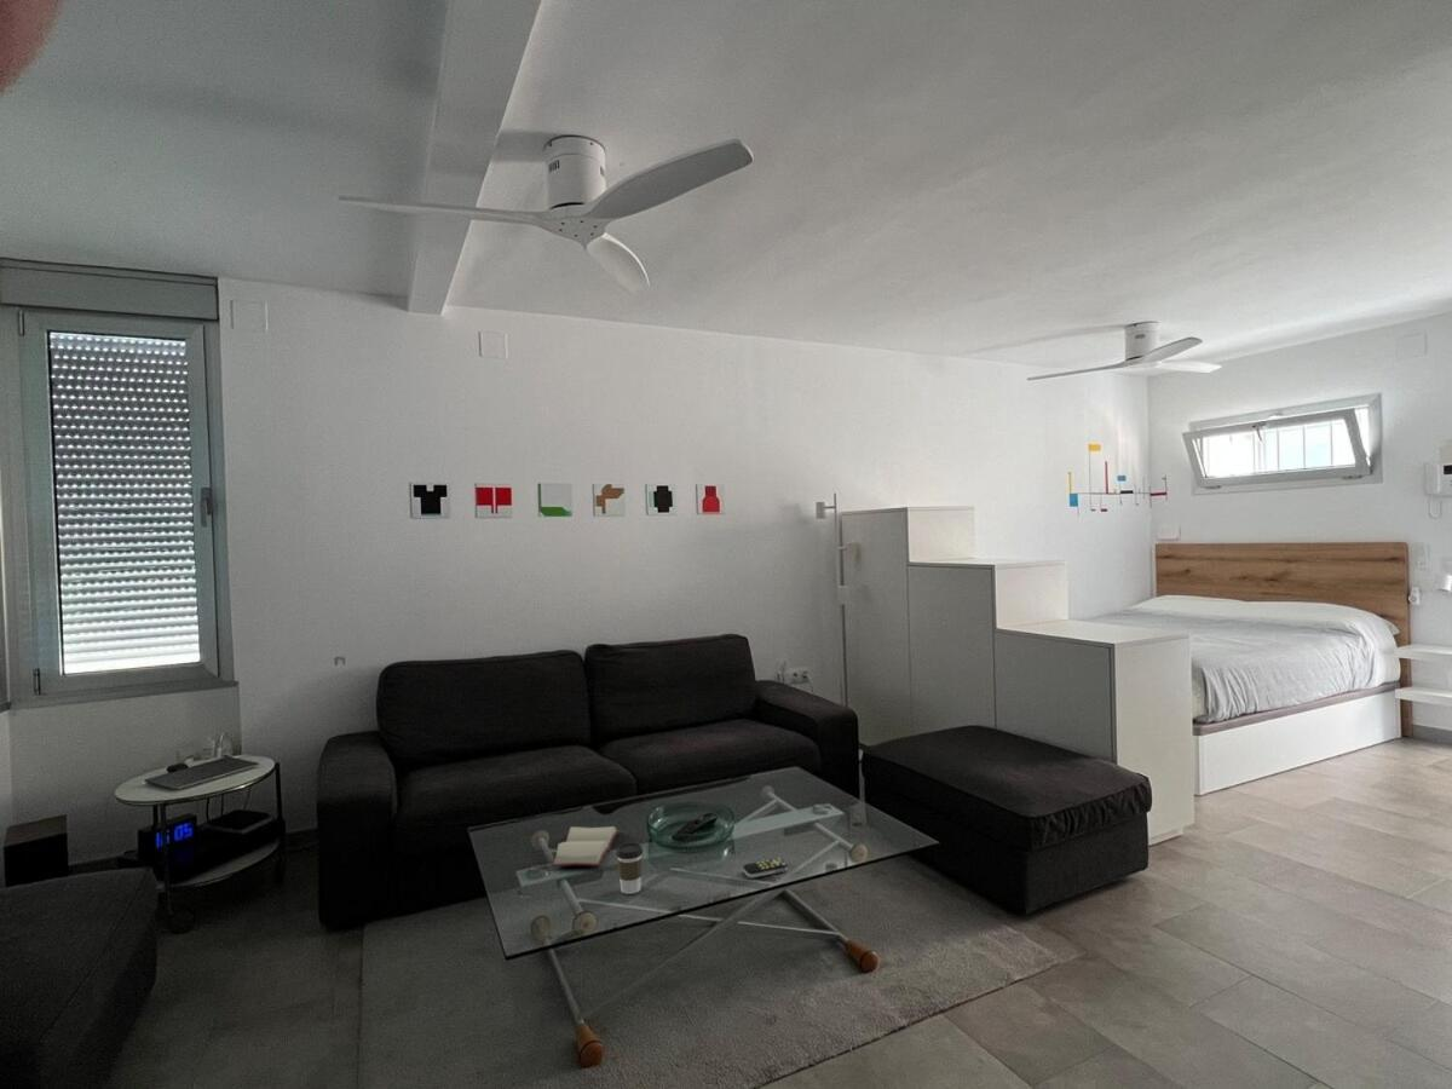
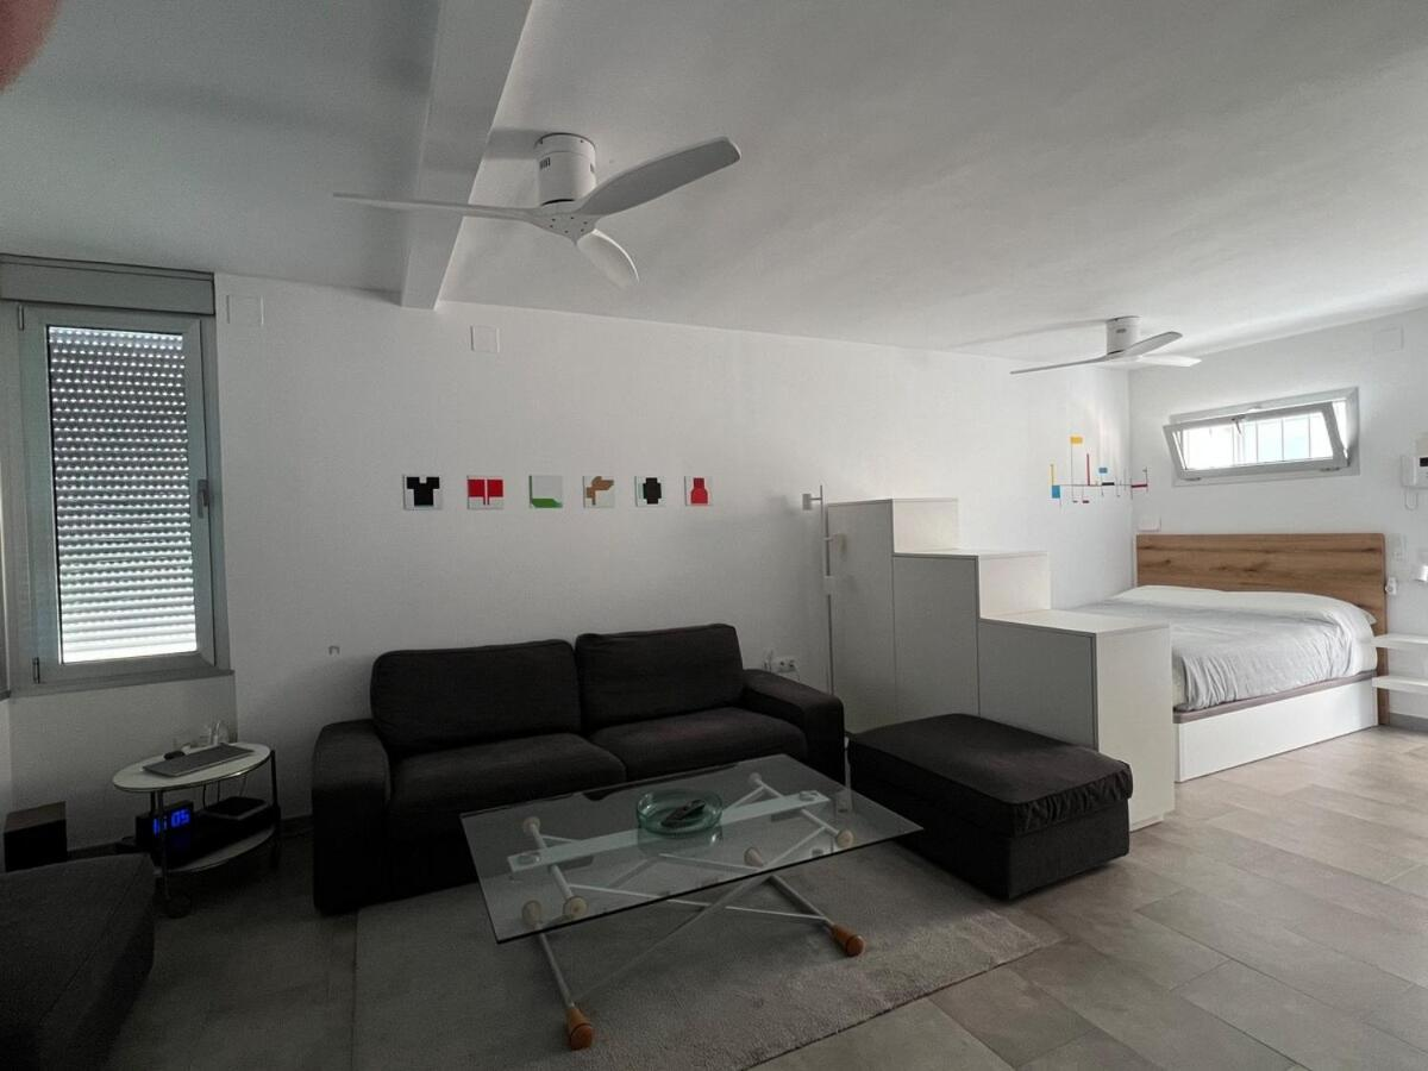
- remote control (765, 868)
- coffee cup (629, 868)
- hardback book (587, 842)
